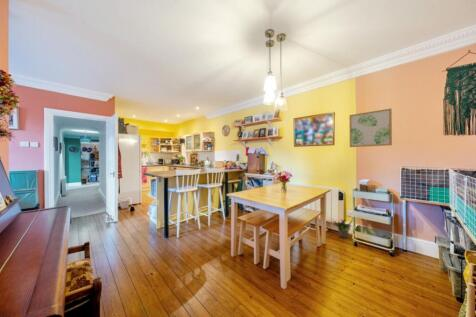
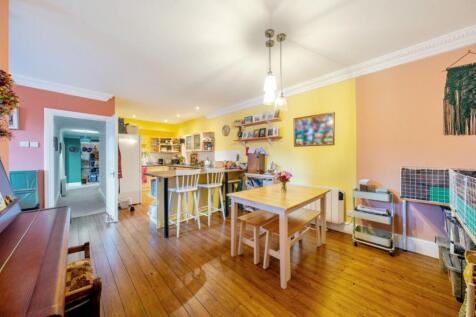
- wall art (369, 129)
- potted plant (341, 226)
